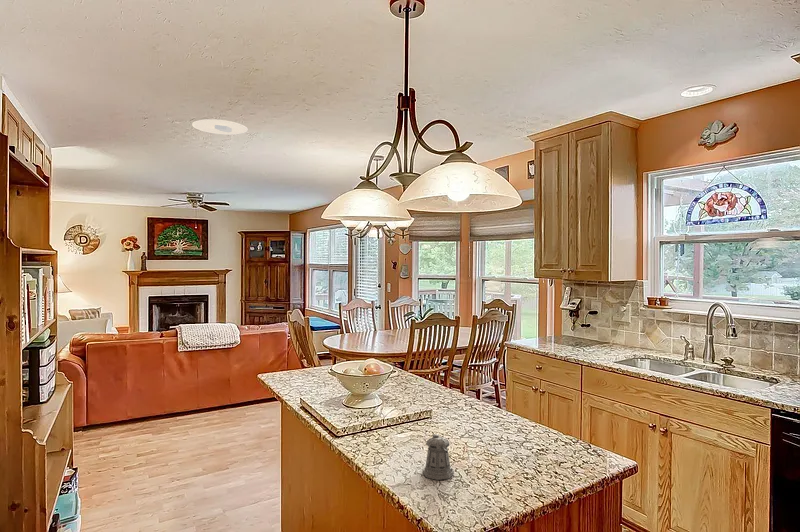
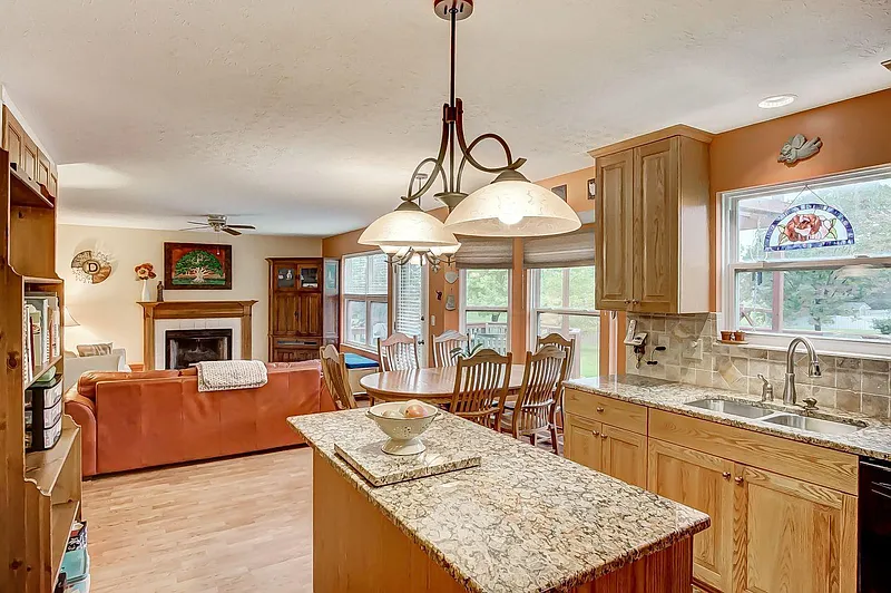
- recessed light (220, 124)
- pepper shaker (438, 456)
